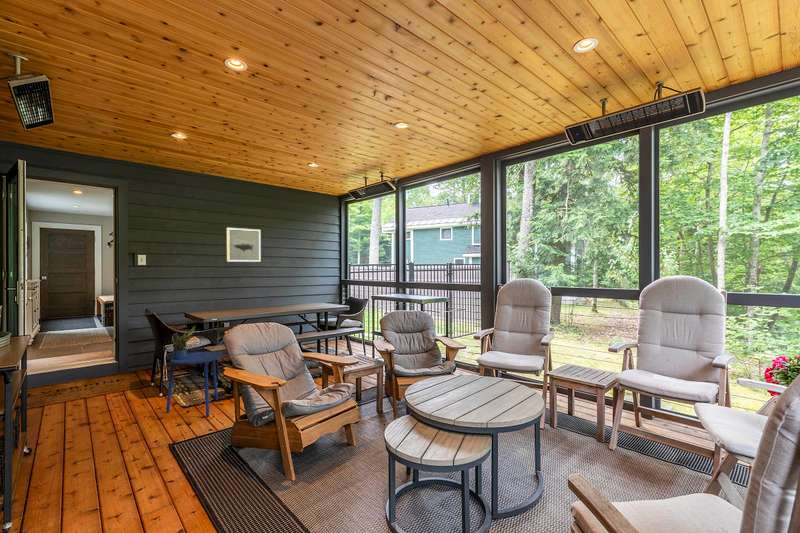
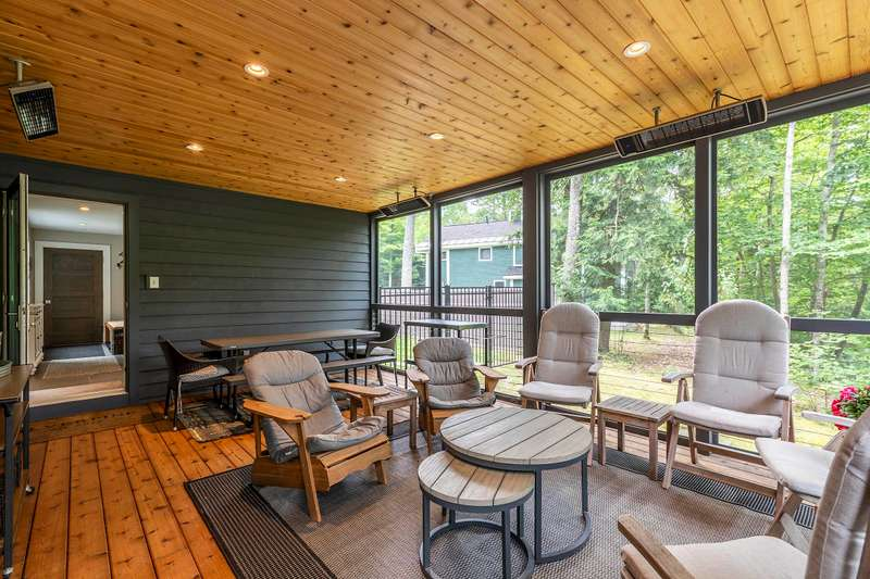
- potted plant (183, 341)
- wall art (244, 245)
- side table (205, 383)
